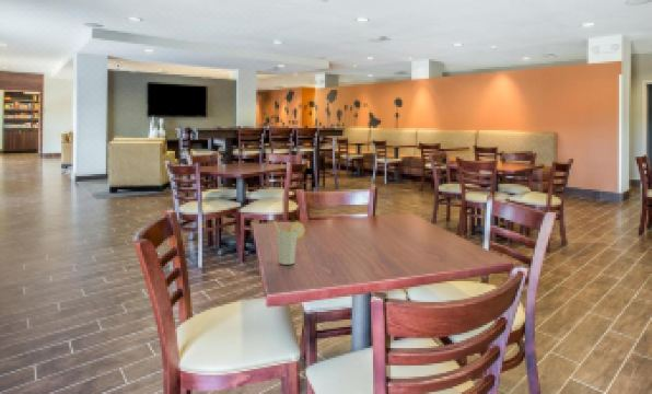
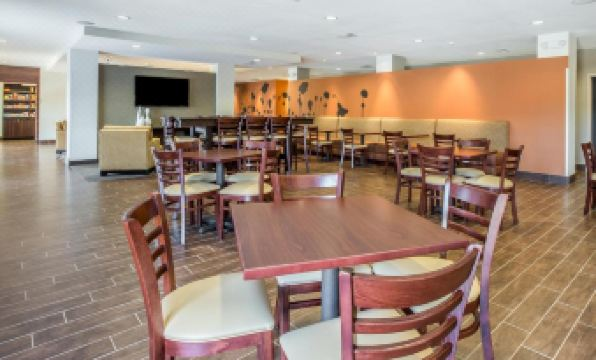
- cup (289, 241)
